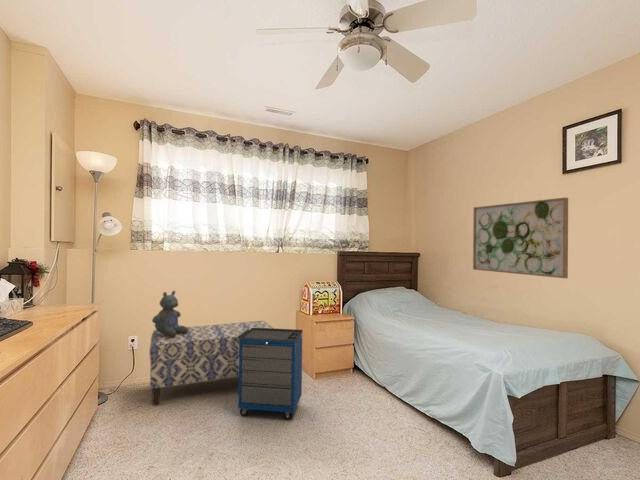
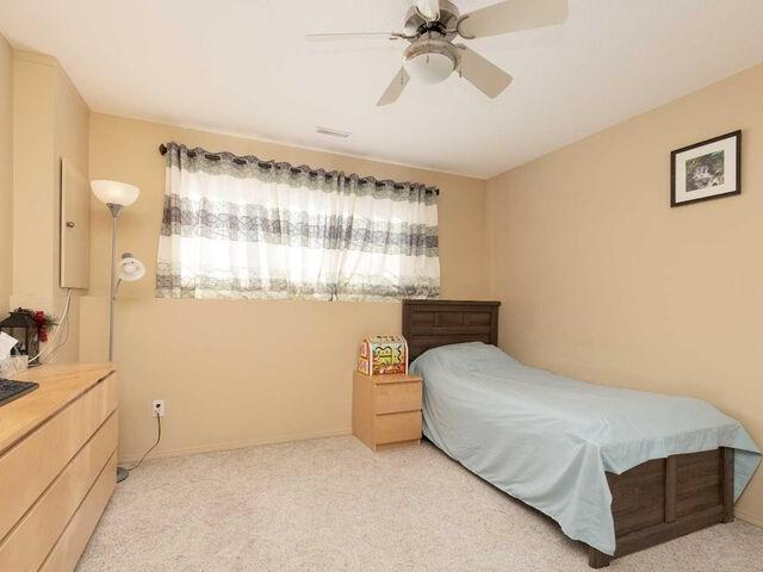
- wall art (513, 238)
- bench (215, 358)
- cabinet (269, 371)
- stuffed bear (170, 313)
